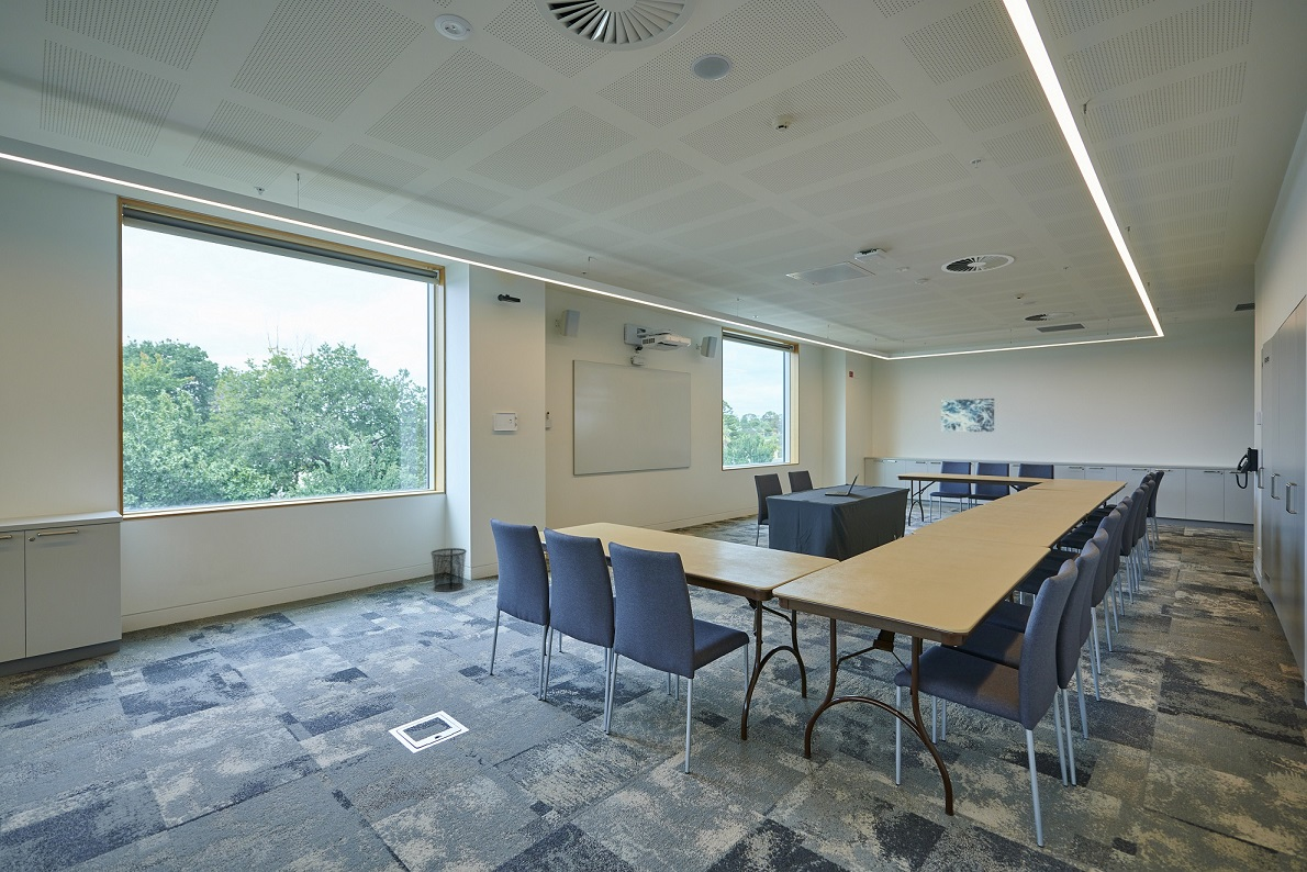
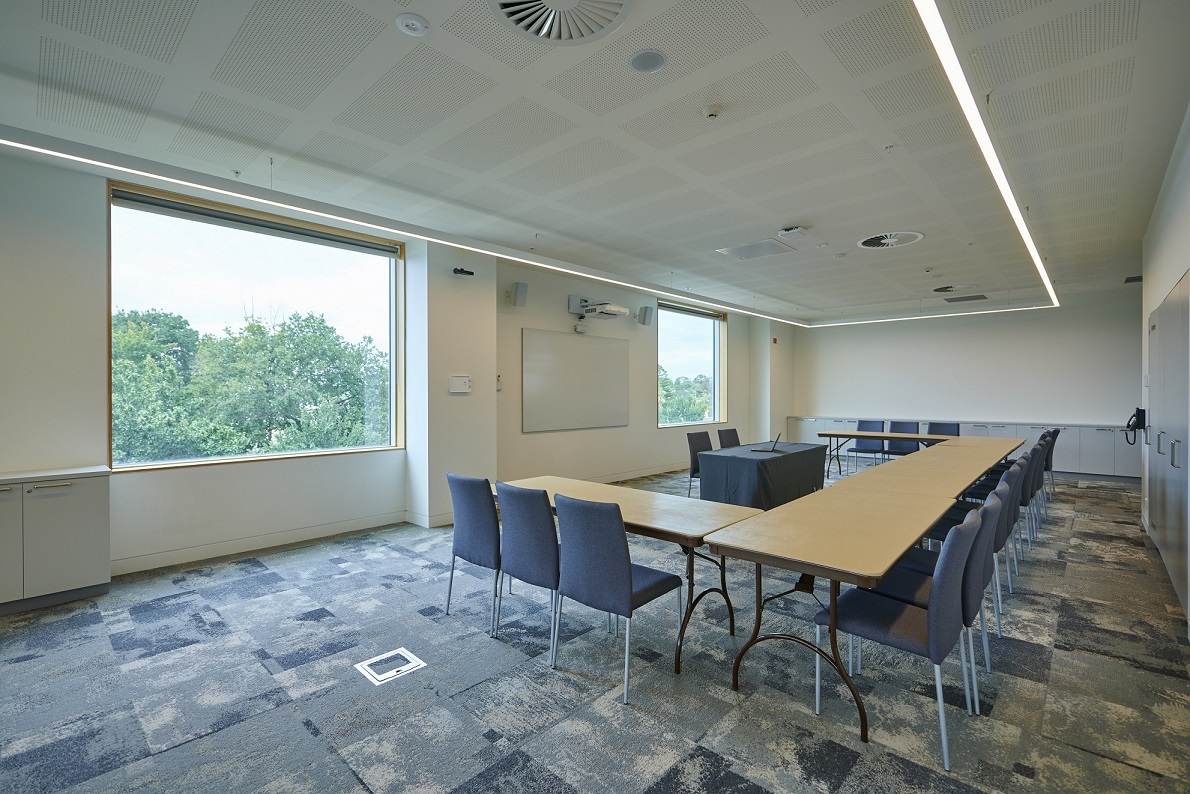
- waste bin (448, 569)
- wall art (967, 415)
